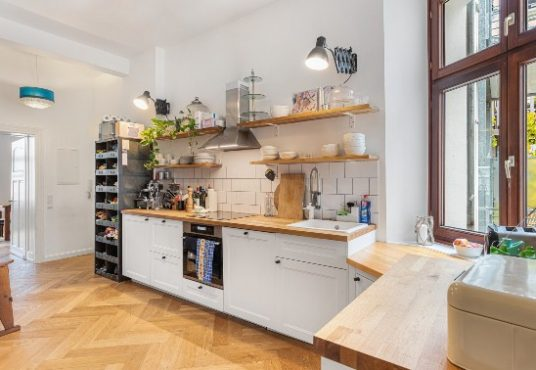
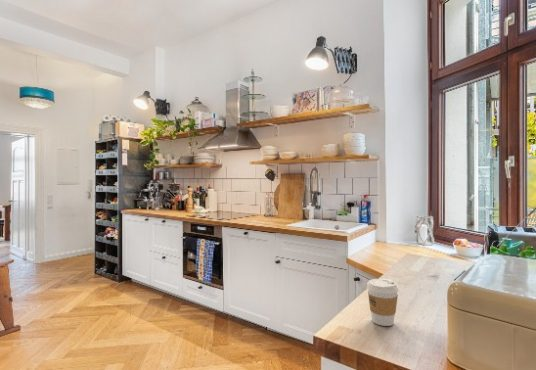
+ coffee cup (382, 301)
